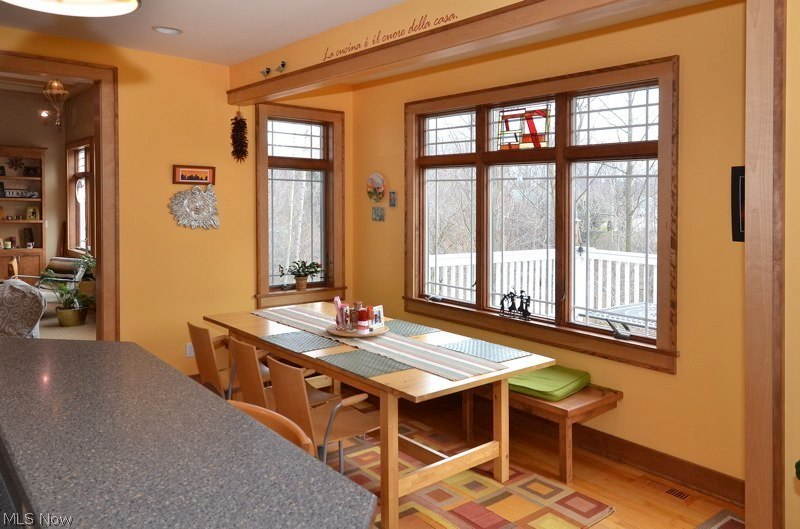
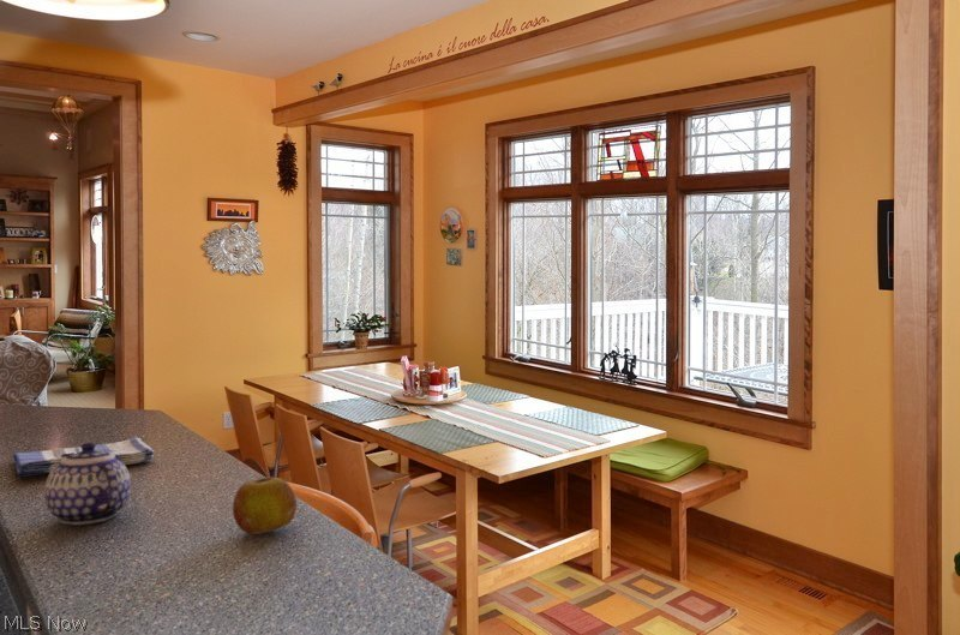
+ teapot (88, 480)
+ fruit (265, 504)
+ dish towel (80, 450)
